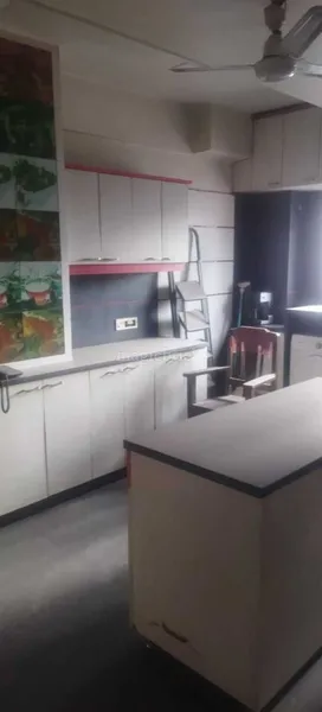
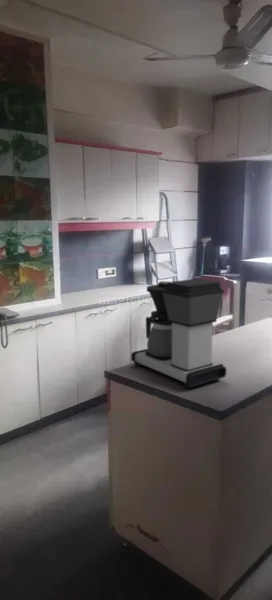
+ coffee maker (175, 326)
